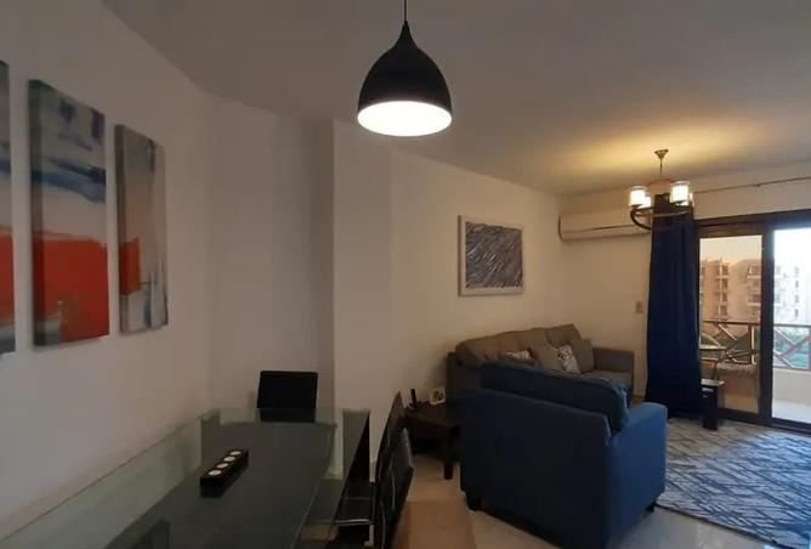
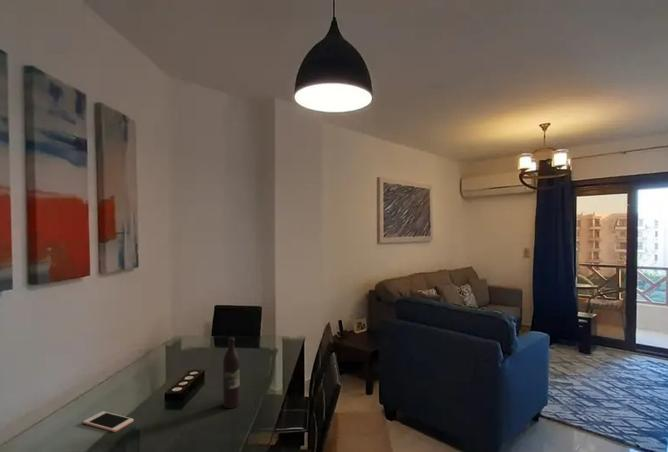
+ wine bottle (231, 371)
+ cell phone (108, 421)
